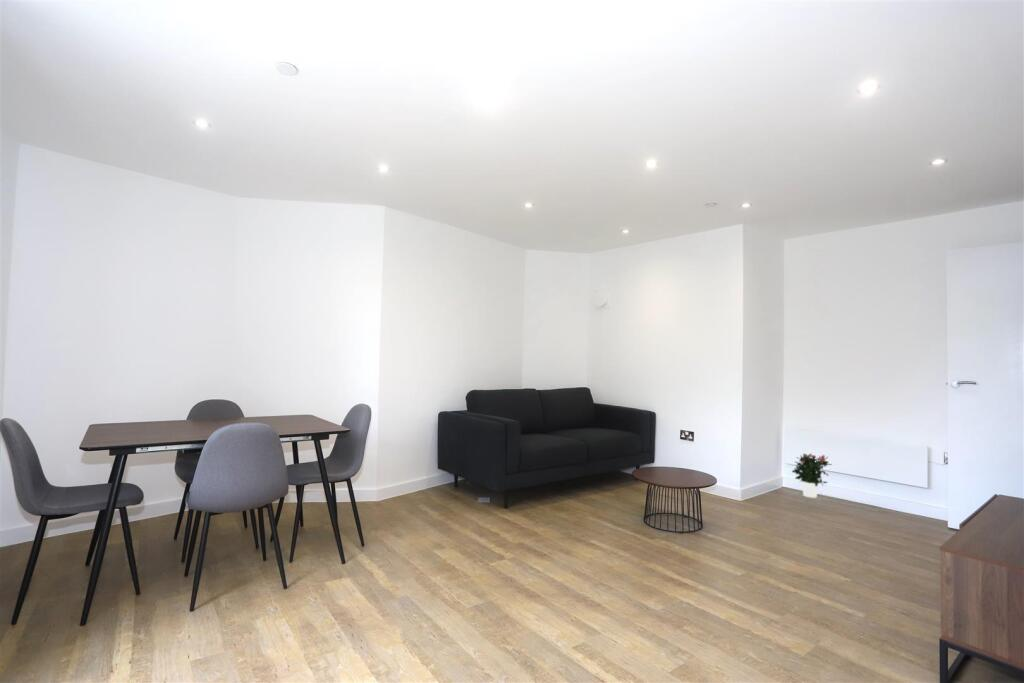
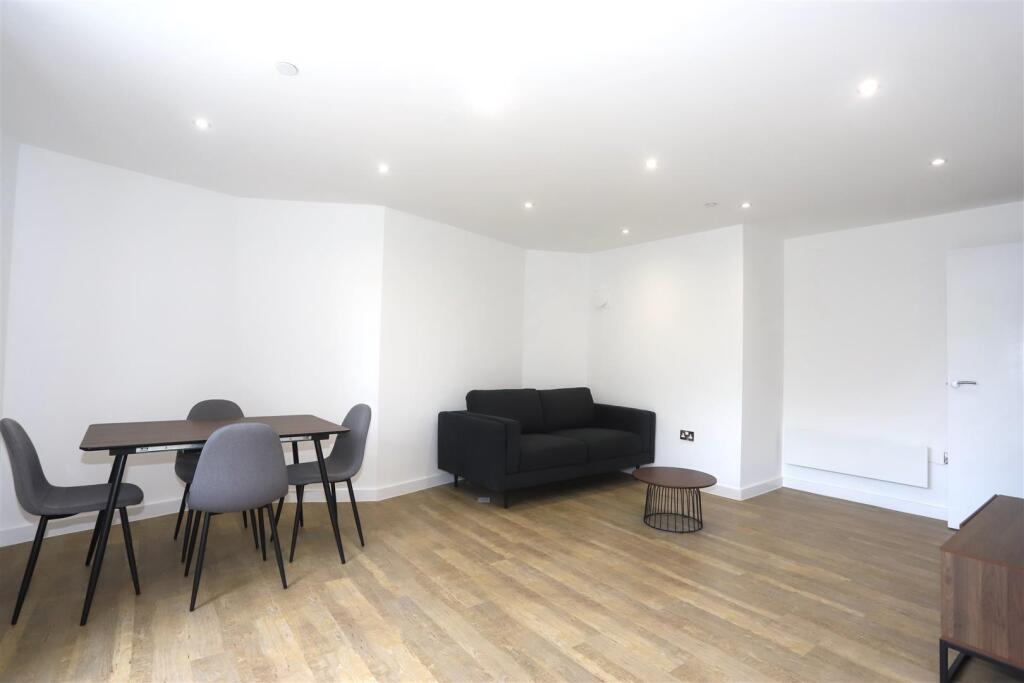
- potted flower (811, 474)
